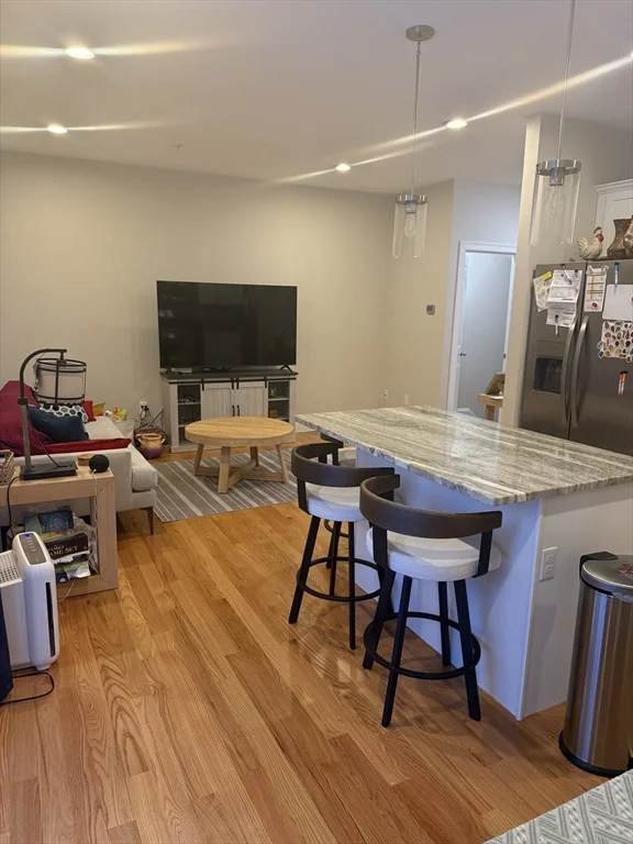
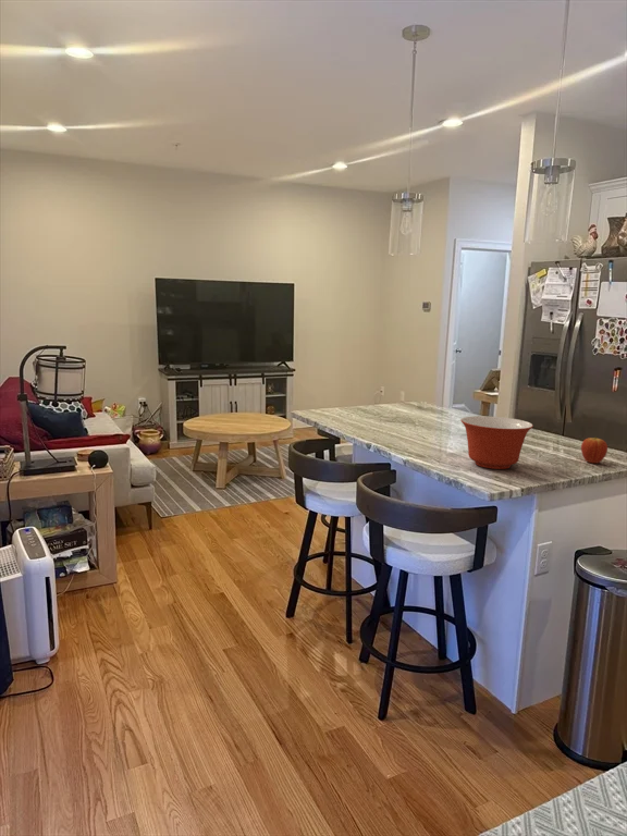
+ fruit (593, 448)
+ mixing bowl (494, 443)
